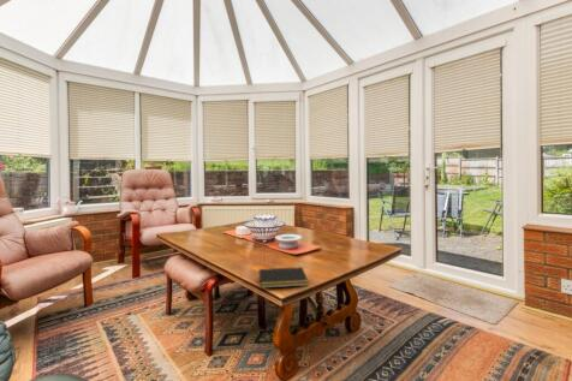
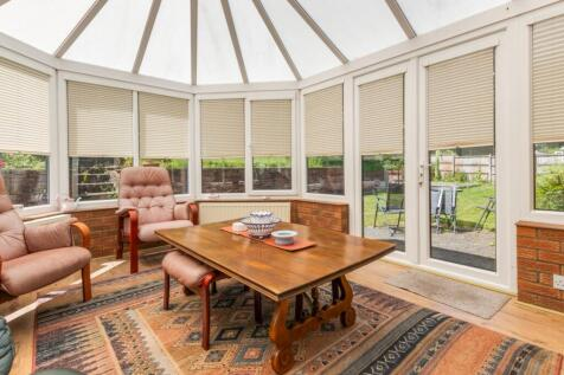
- notepad (282, 276)
